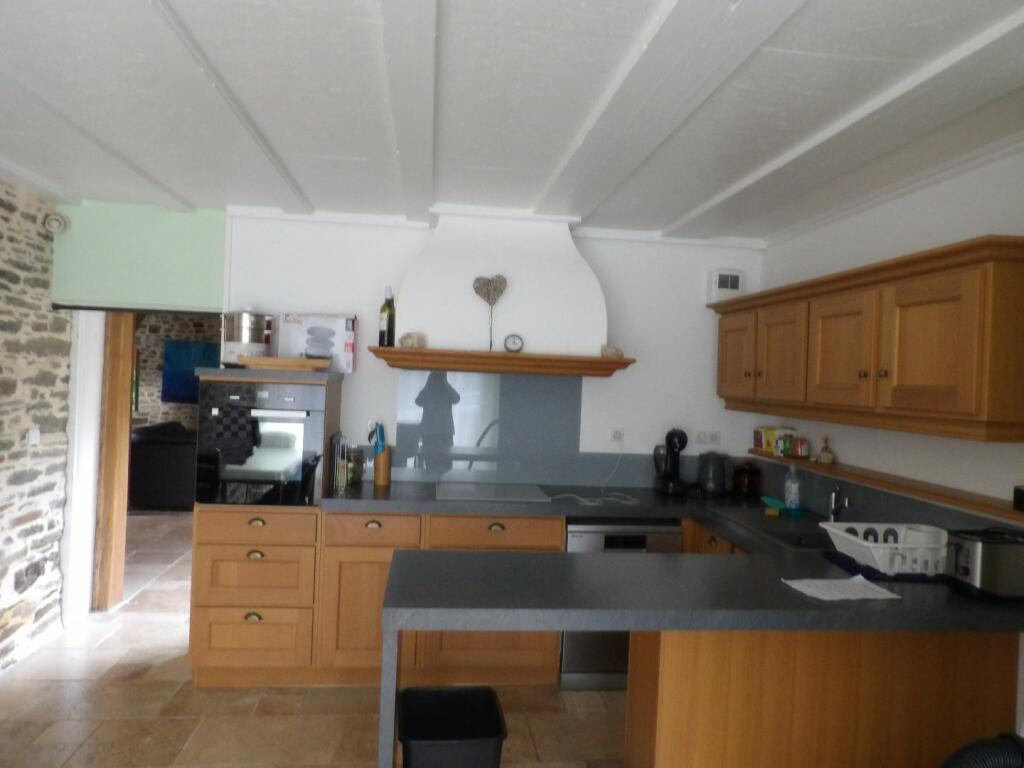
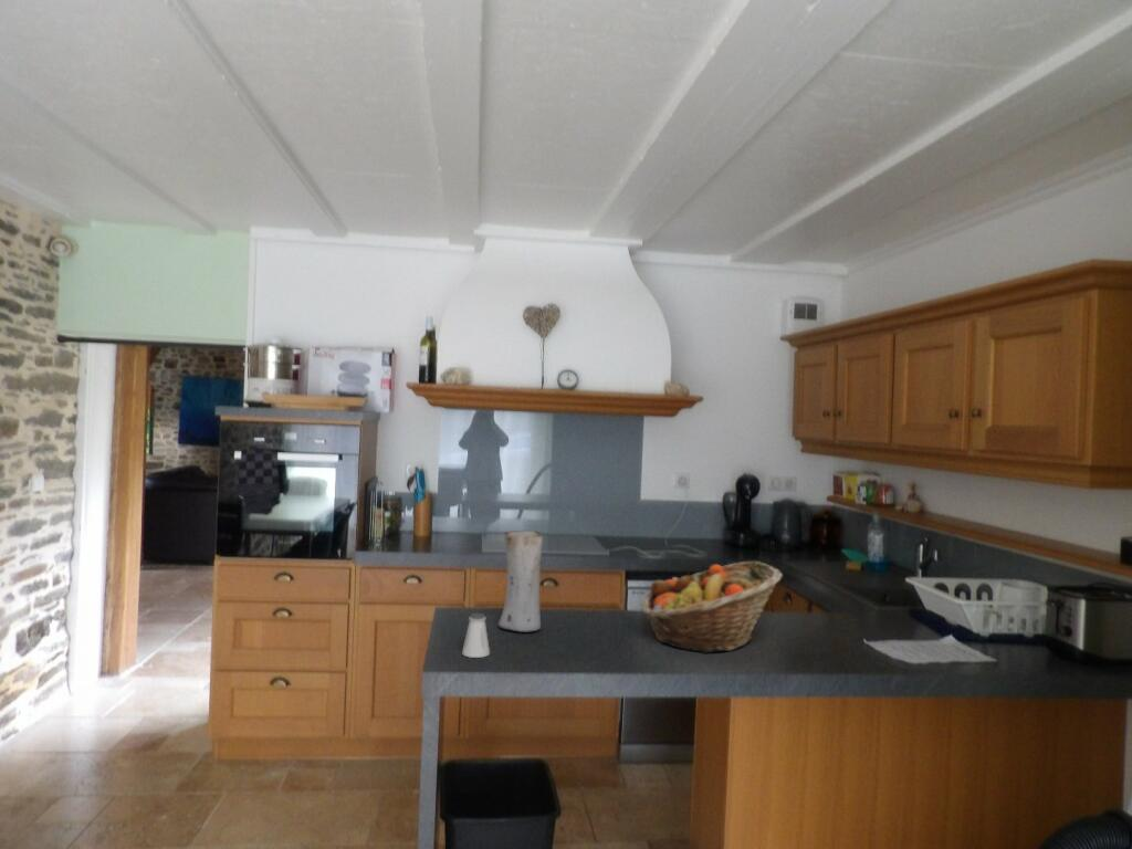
+ fruit basket (709, 600)
+ vase (522, 580)
+ saltshaker (476, 633)
